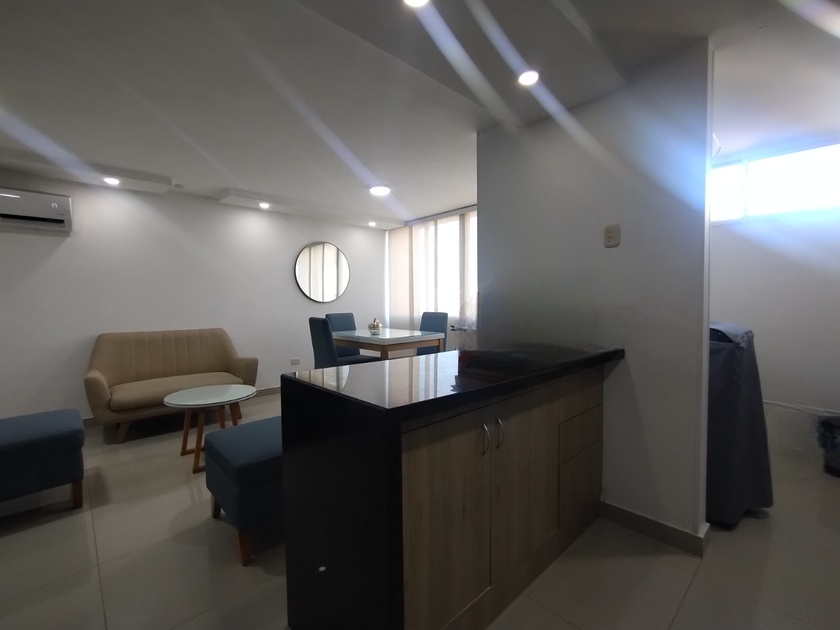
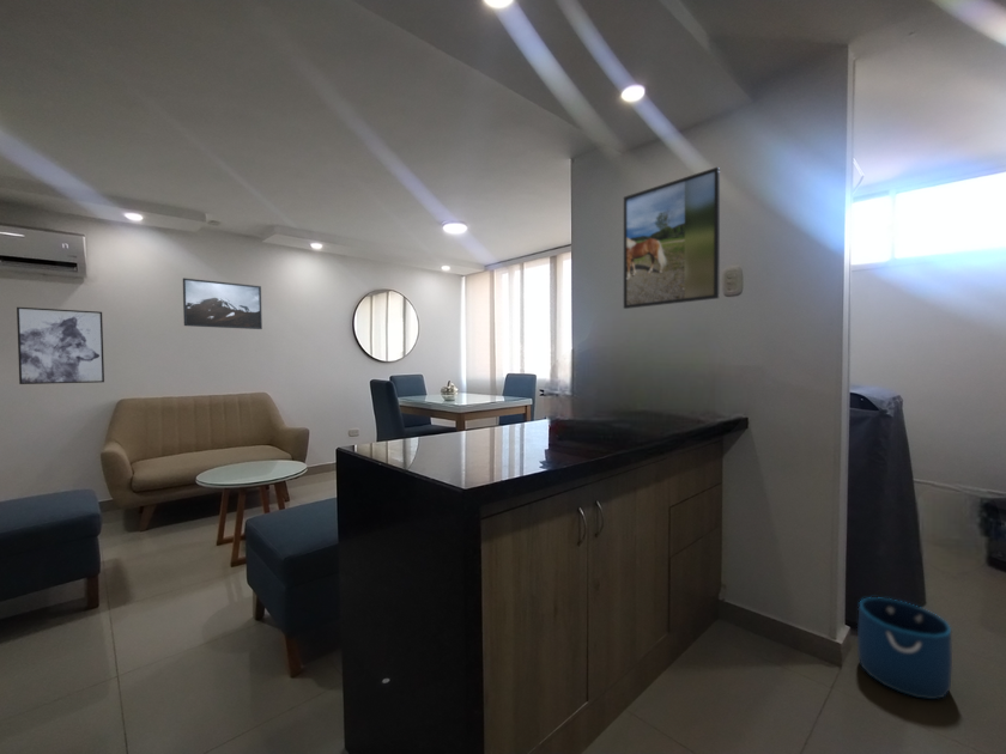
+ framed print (224, 304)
+ bucket (902, 645)
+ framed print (667, 243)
+ wall art (62, 346)
